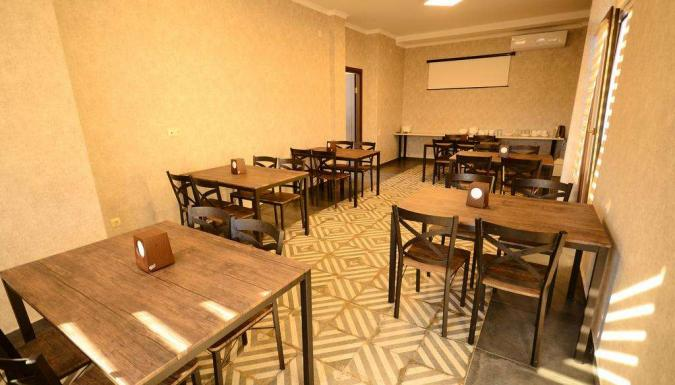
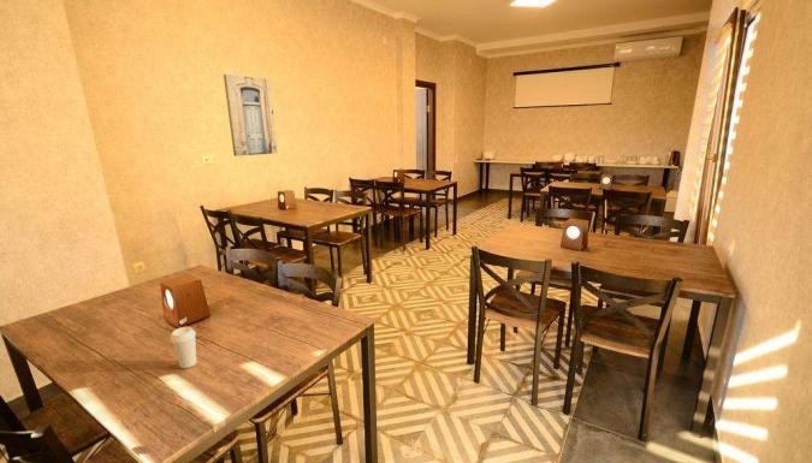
+ wall art (251, 117)
+ coffee cup (185, 348)
